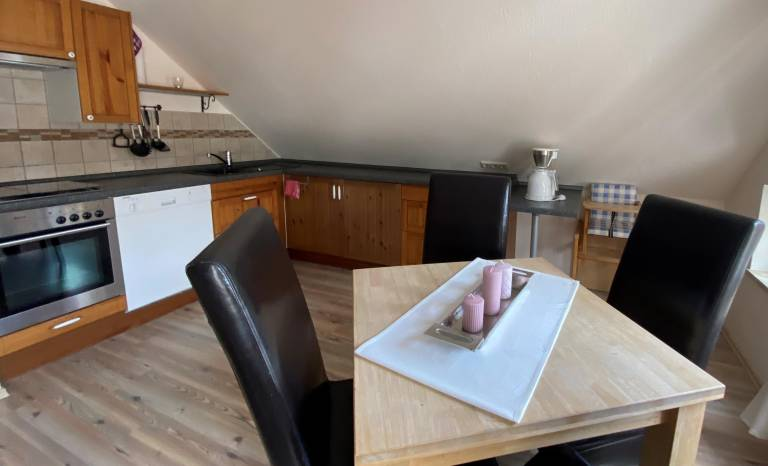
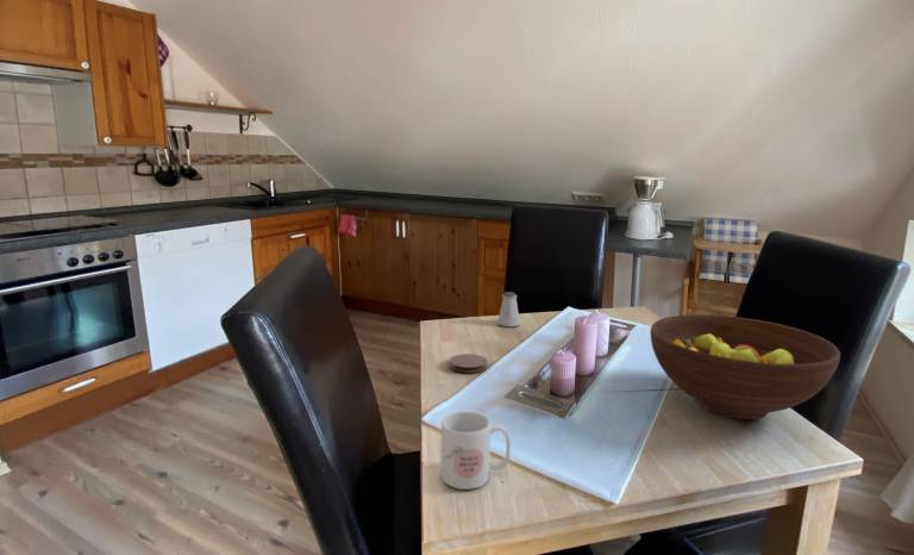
+ saltshaker (508, 308)
+ coaster (468, 362)
+ fruit bowl (734, 372)
+ mug (475, 448)
